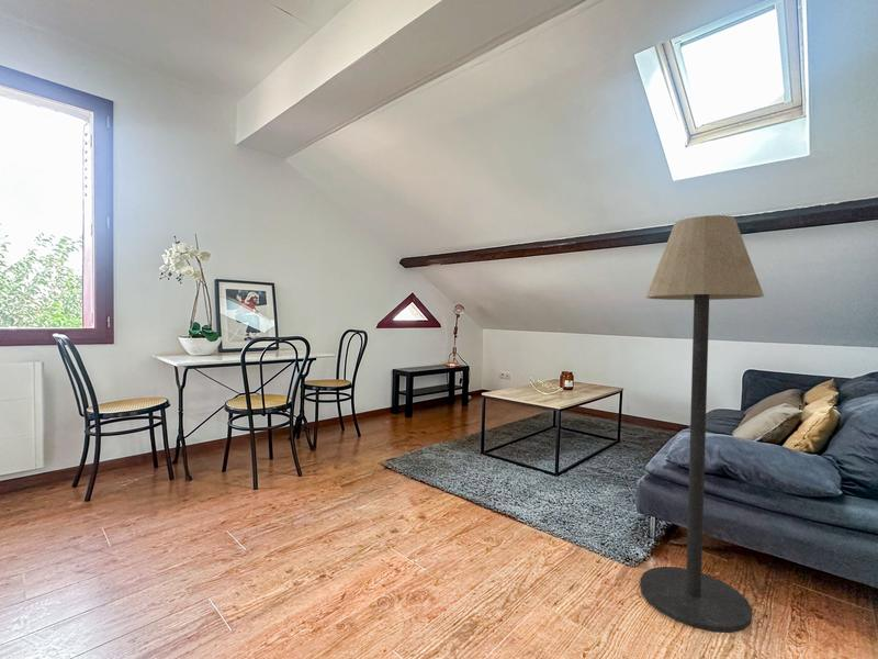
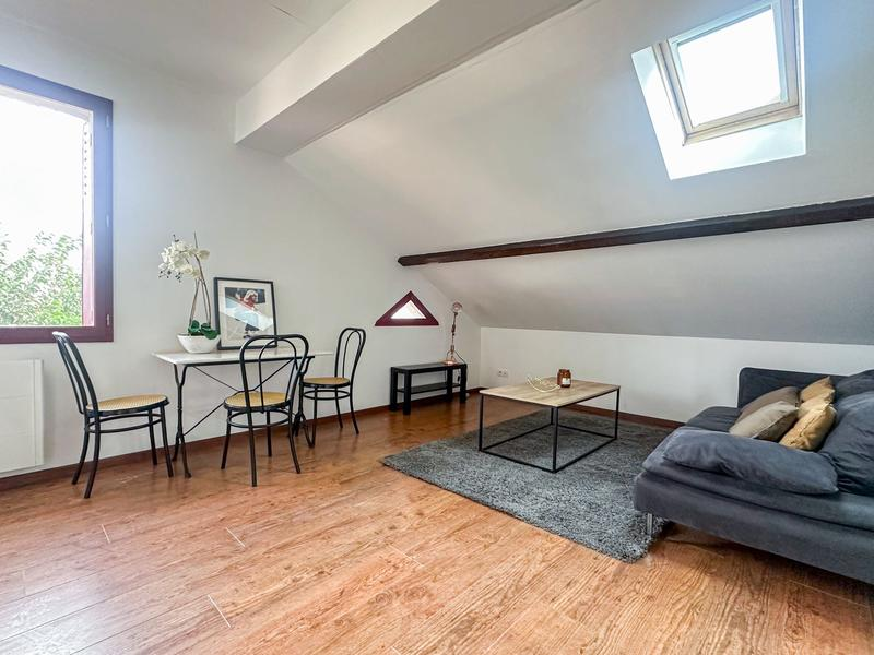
- floor lamp (698, 411)
